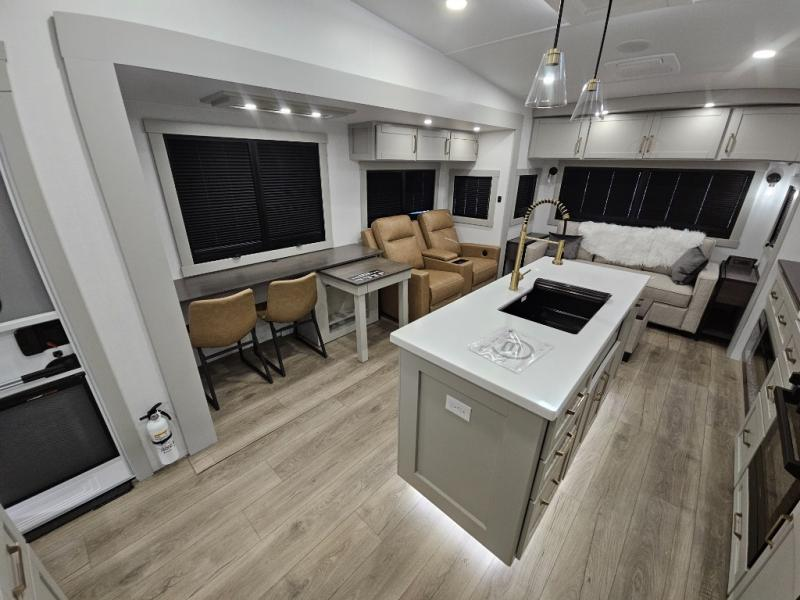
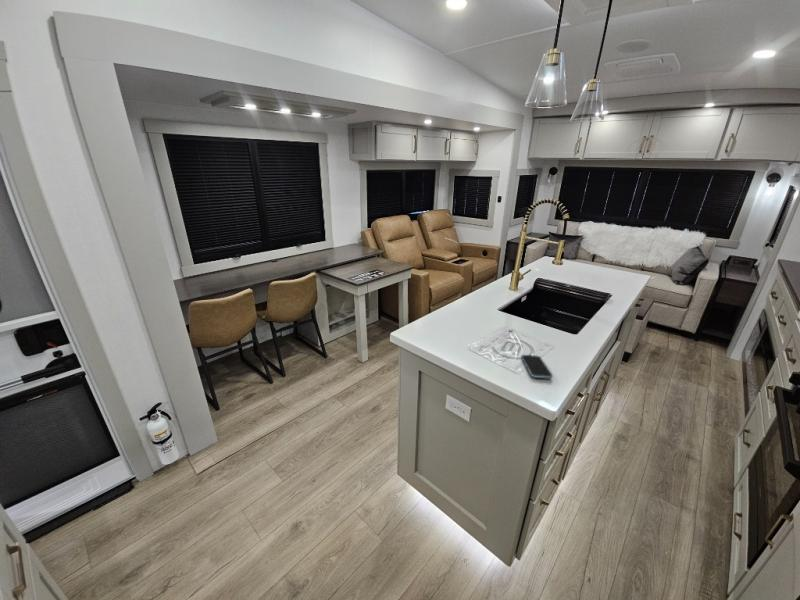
+ smartphone (535, 365)
